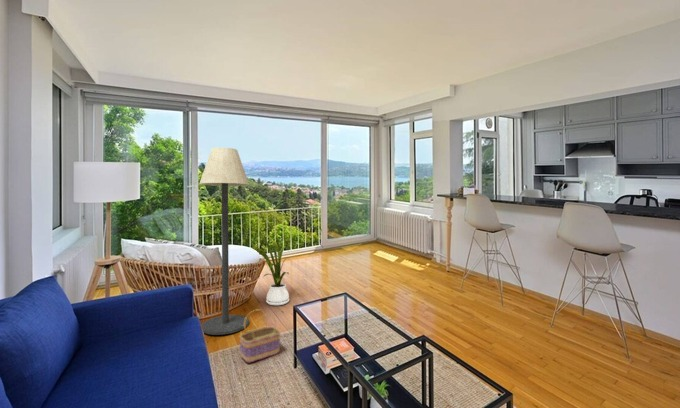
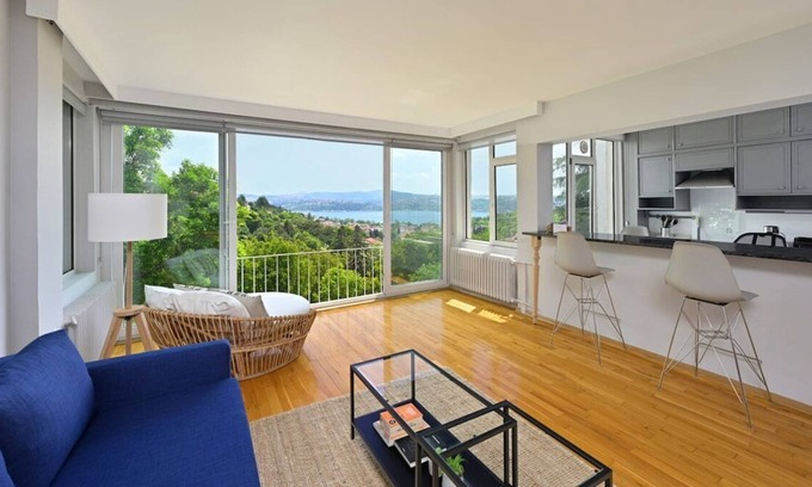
- floor lamp (225, 237)
- basket (260, 333)
- house plant (275, 268)
